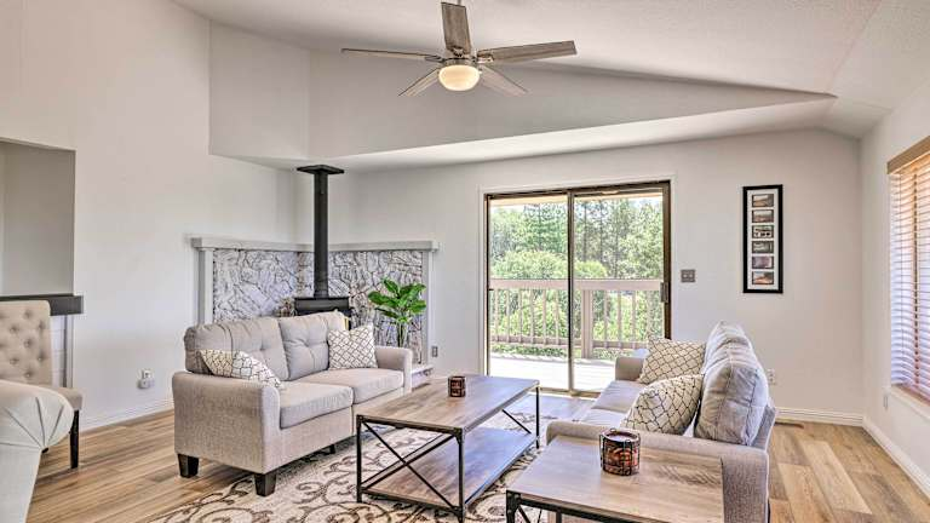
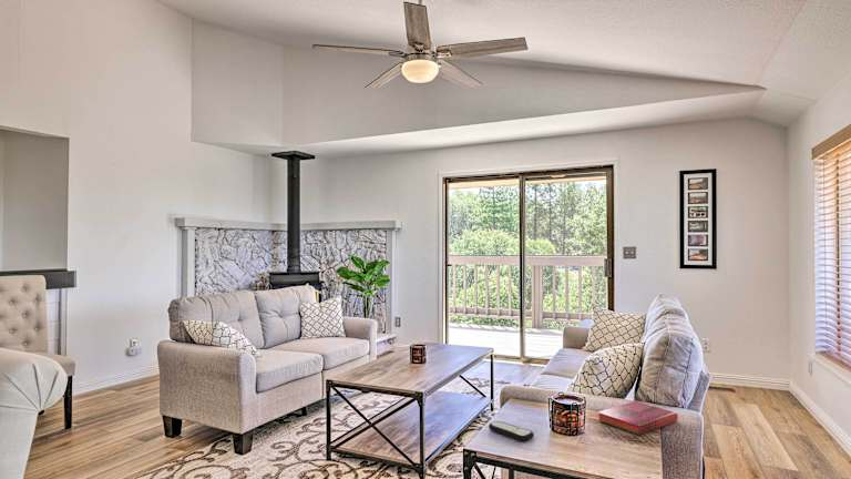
+ remote control (510, 430)
+ hardback book (637, 416)
